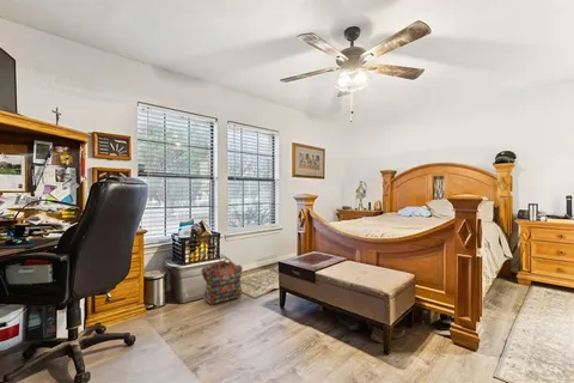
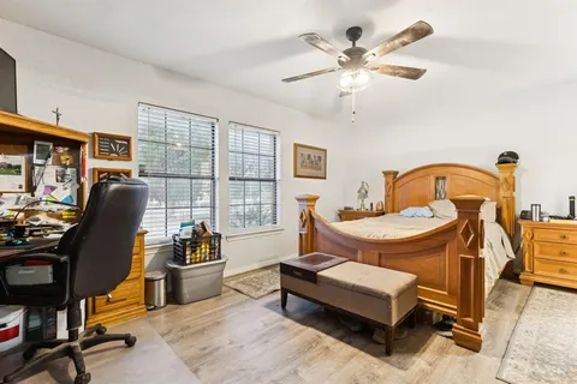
- backpack (221, 276)
